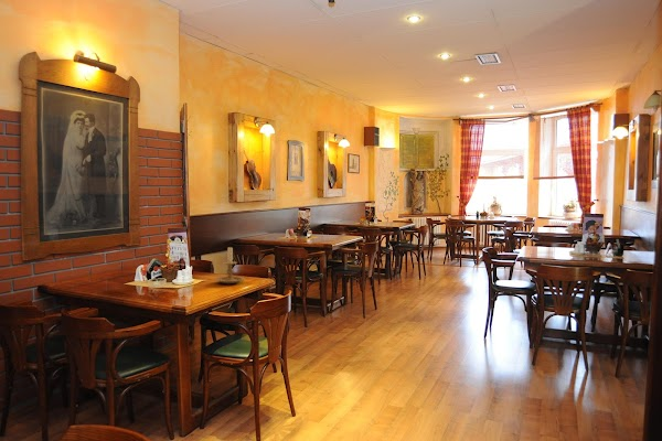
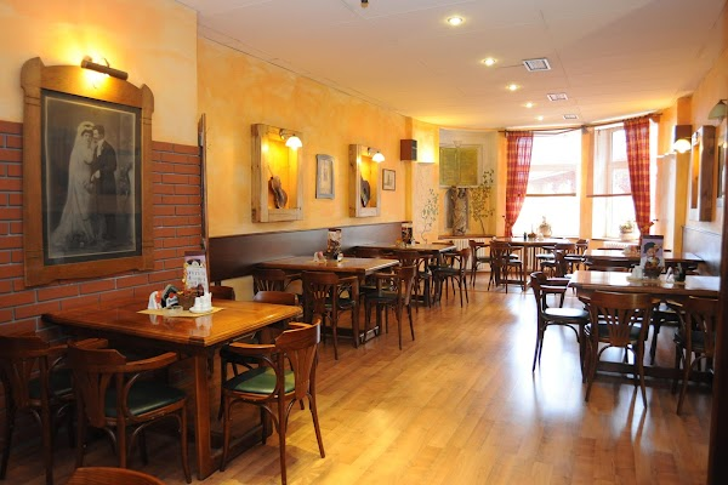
- candle holder (229, 263)
